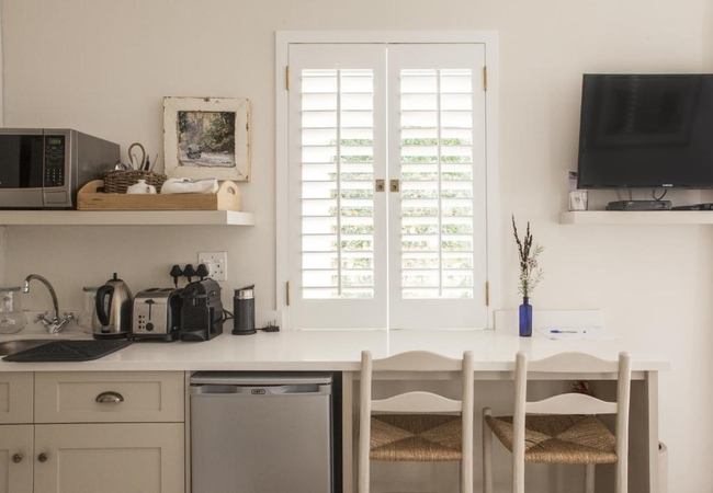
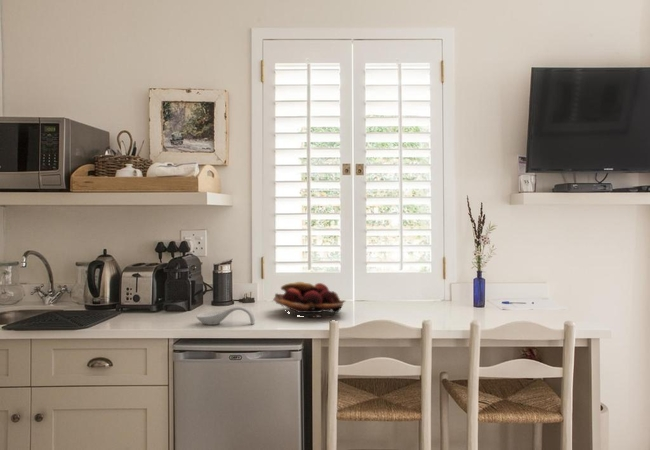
+ fruit basket (308, 297)
+ spoon rest (225, 314)
